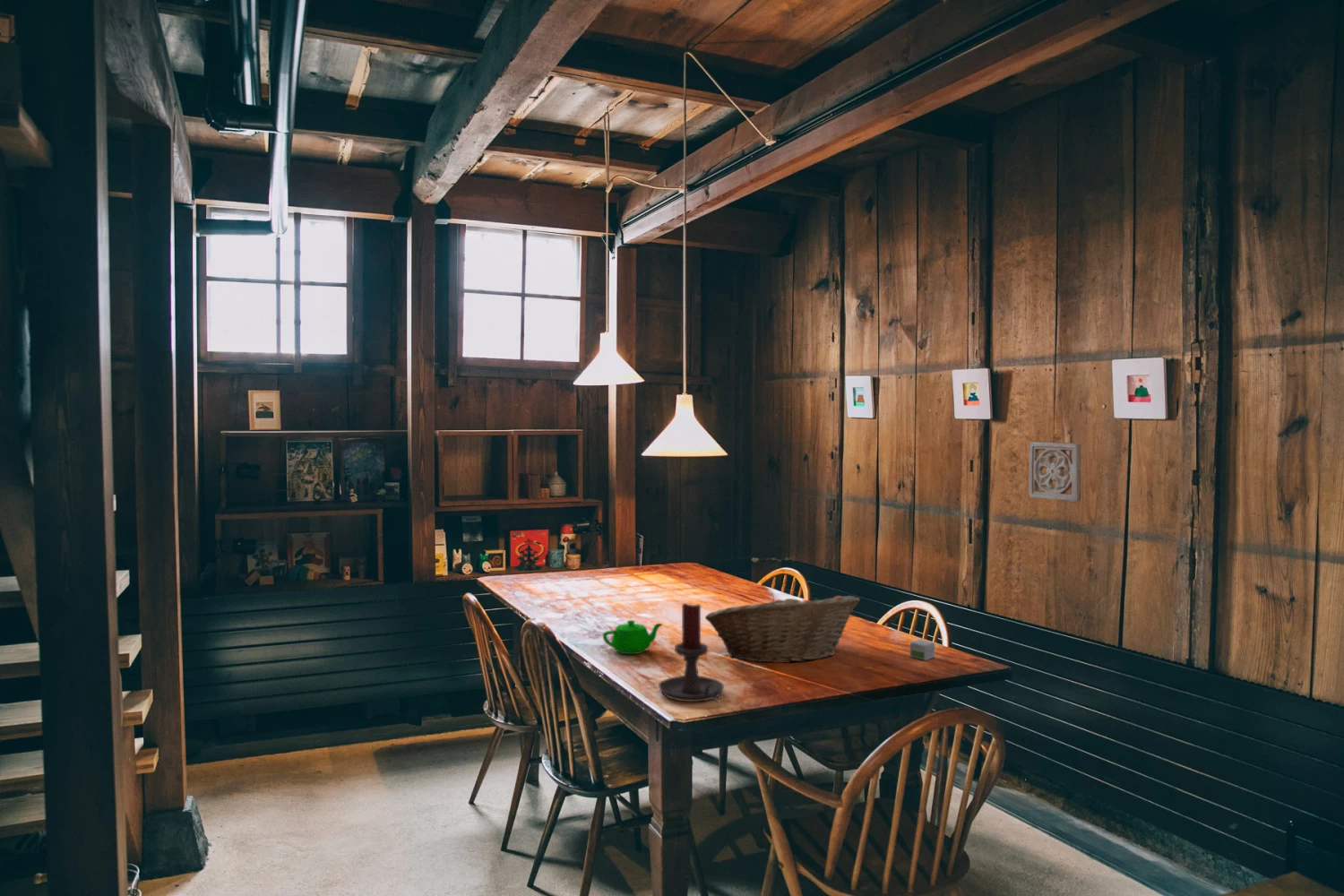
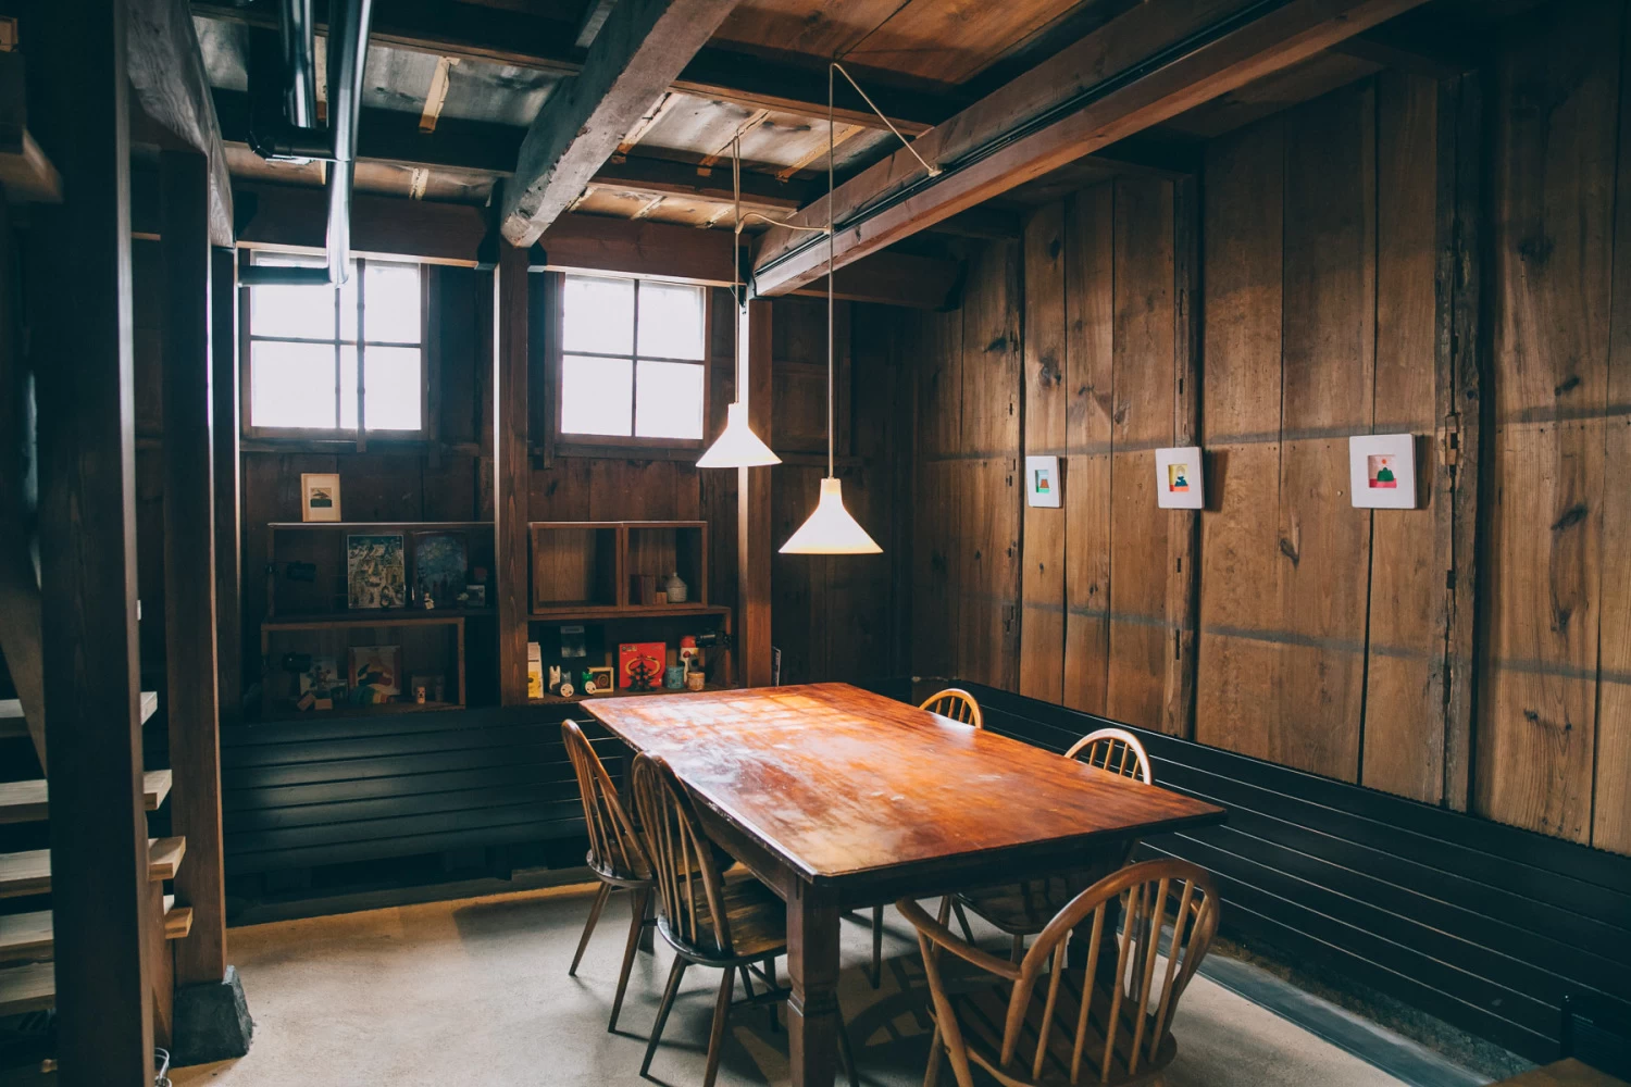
- wall ornament (1055, 471)
- teapot (633, 635)
- candle holder (696, 650)
- small box (922, 650)
- fruit basket (782, 621)
